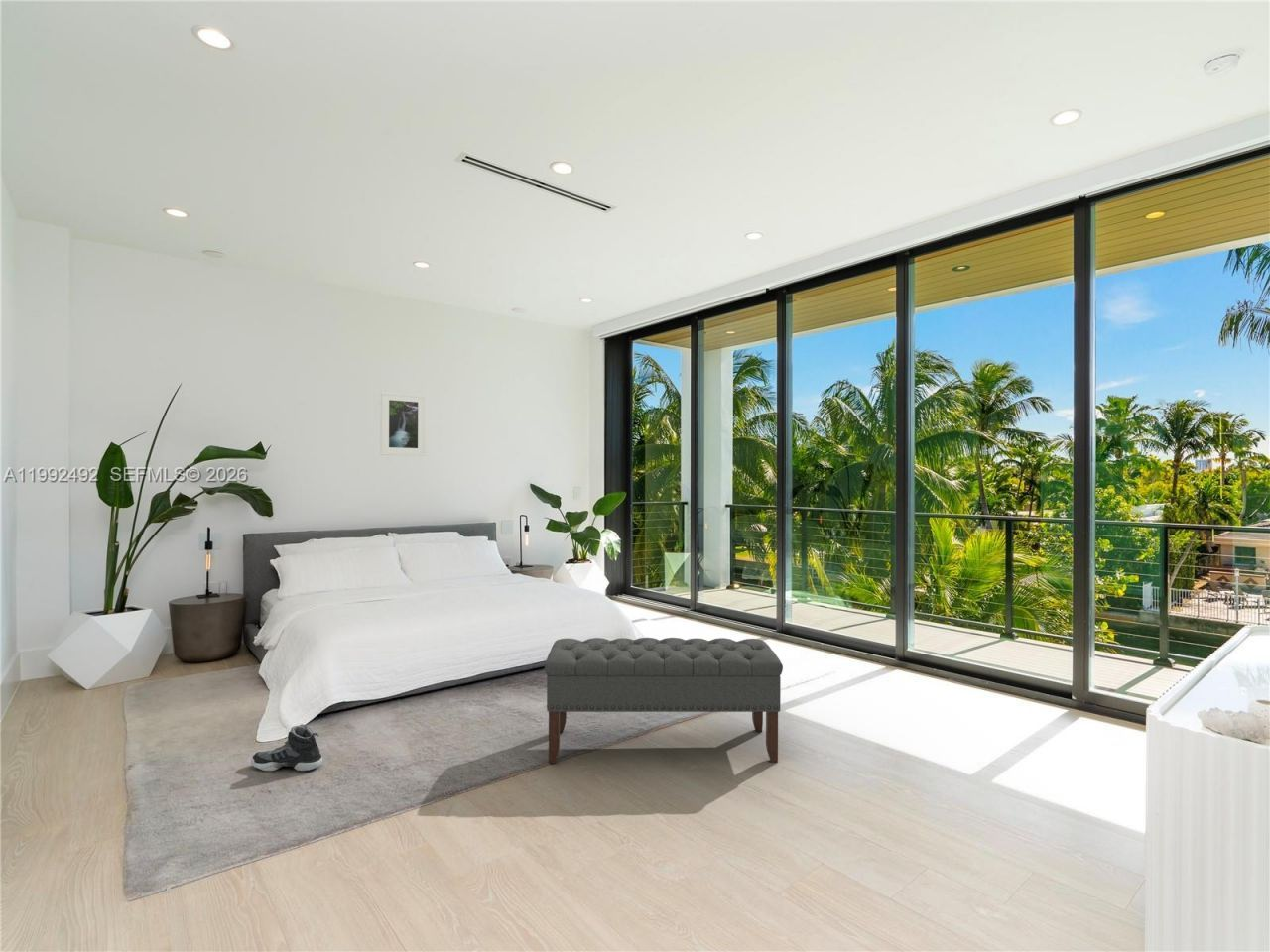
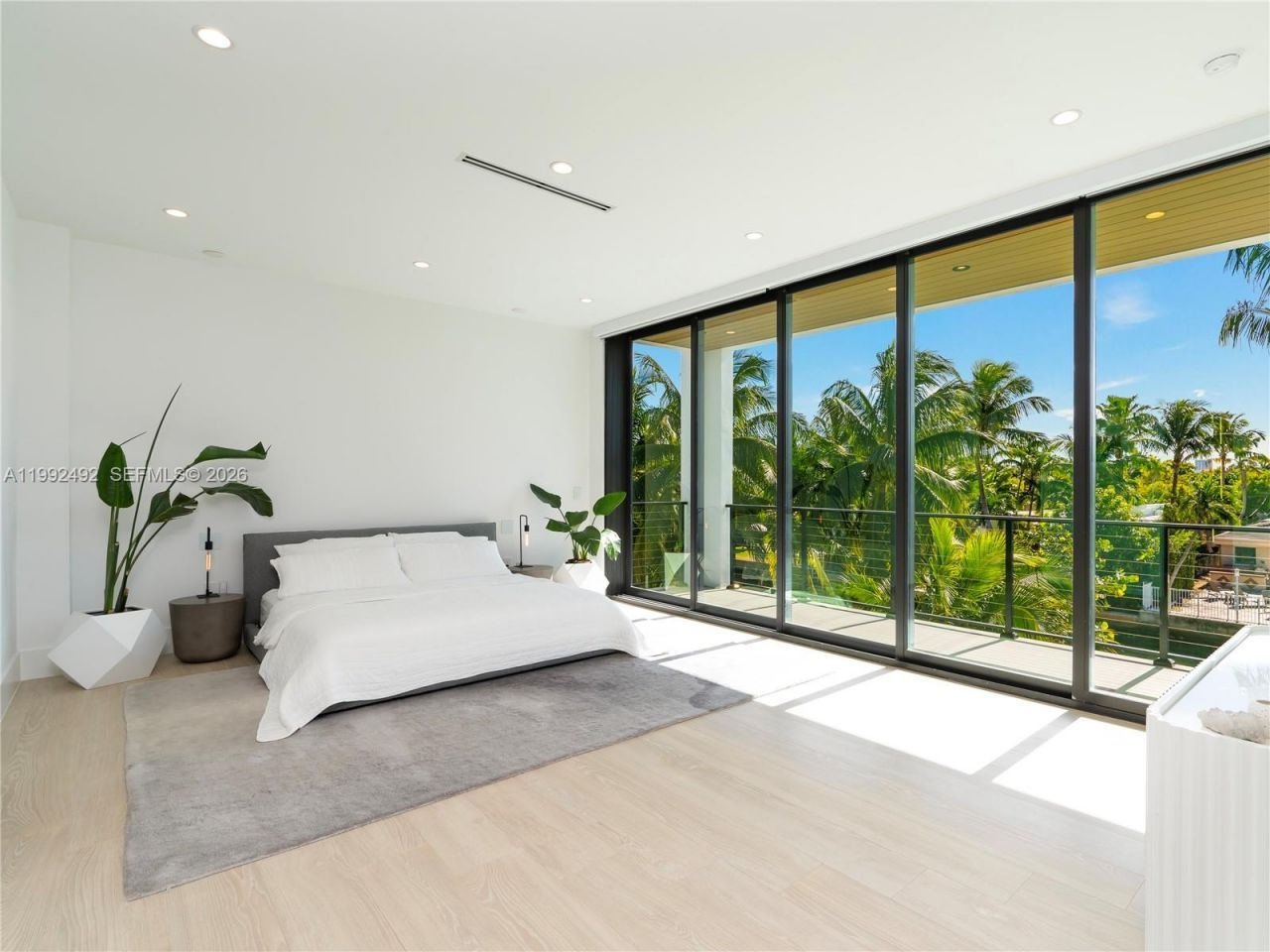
- sneaker (287, 746)
- bench (661, 695)
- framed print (403, 424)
